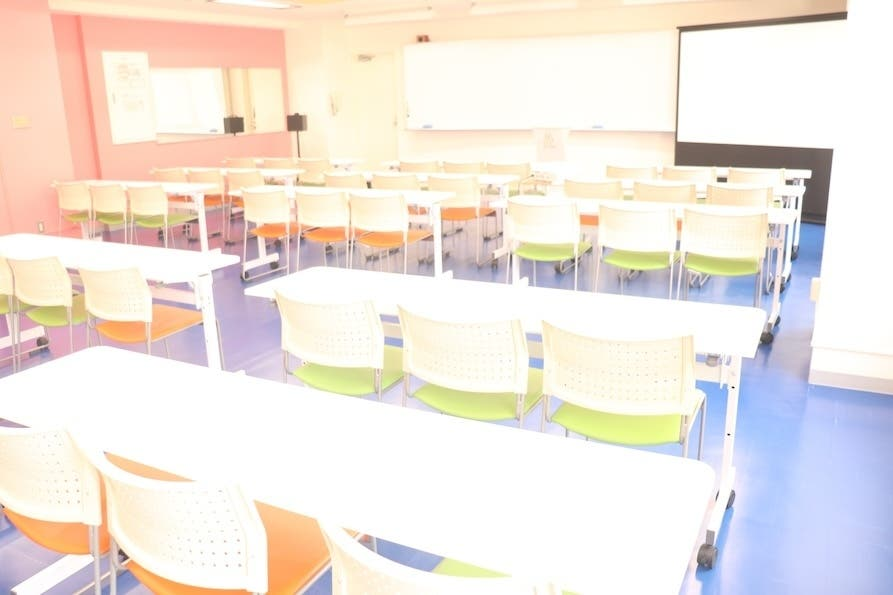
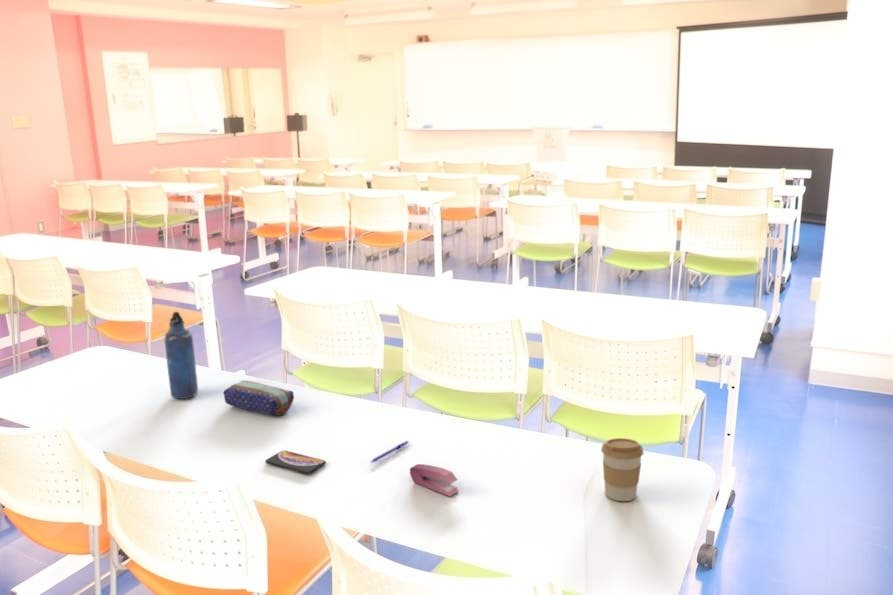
+ pen (389, 452)
+ coffee cup (621, 467)
+ smartphone (295, 461)
+ pencil case (258, 397)
+ water bottle (179, 354)
+ stapler (433, 476)
